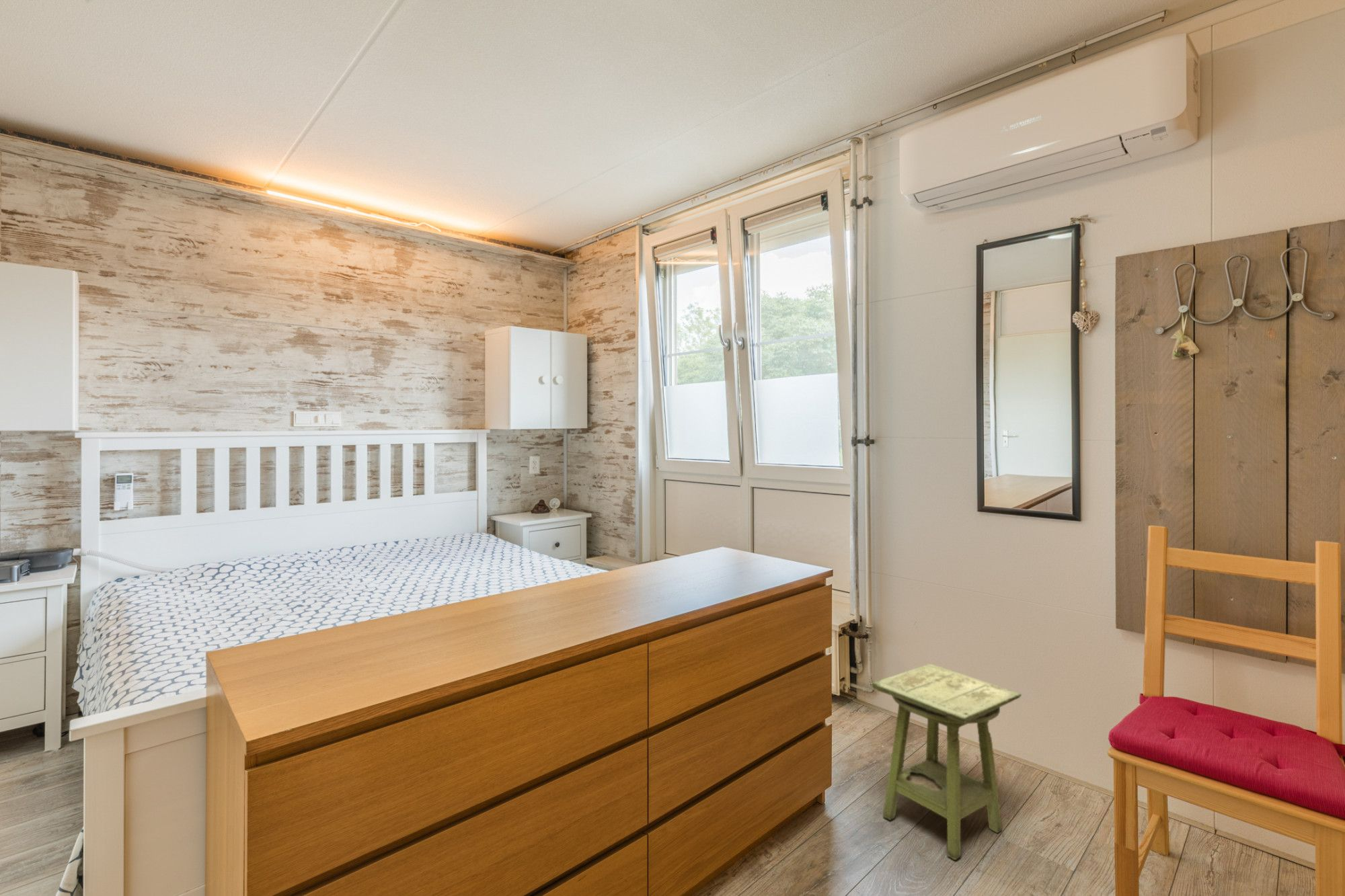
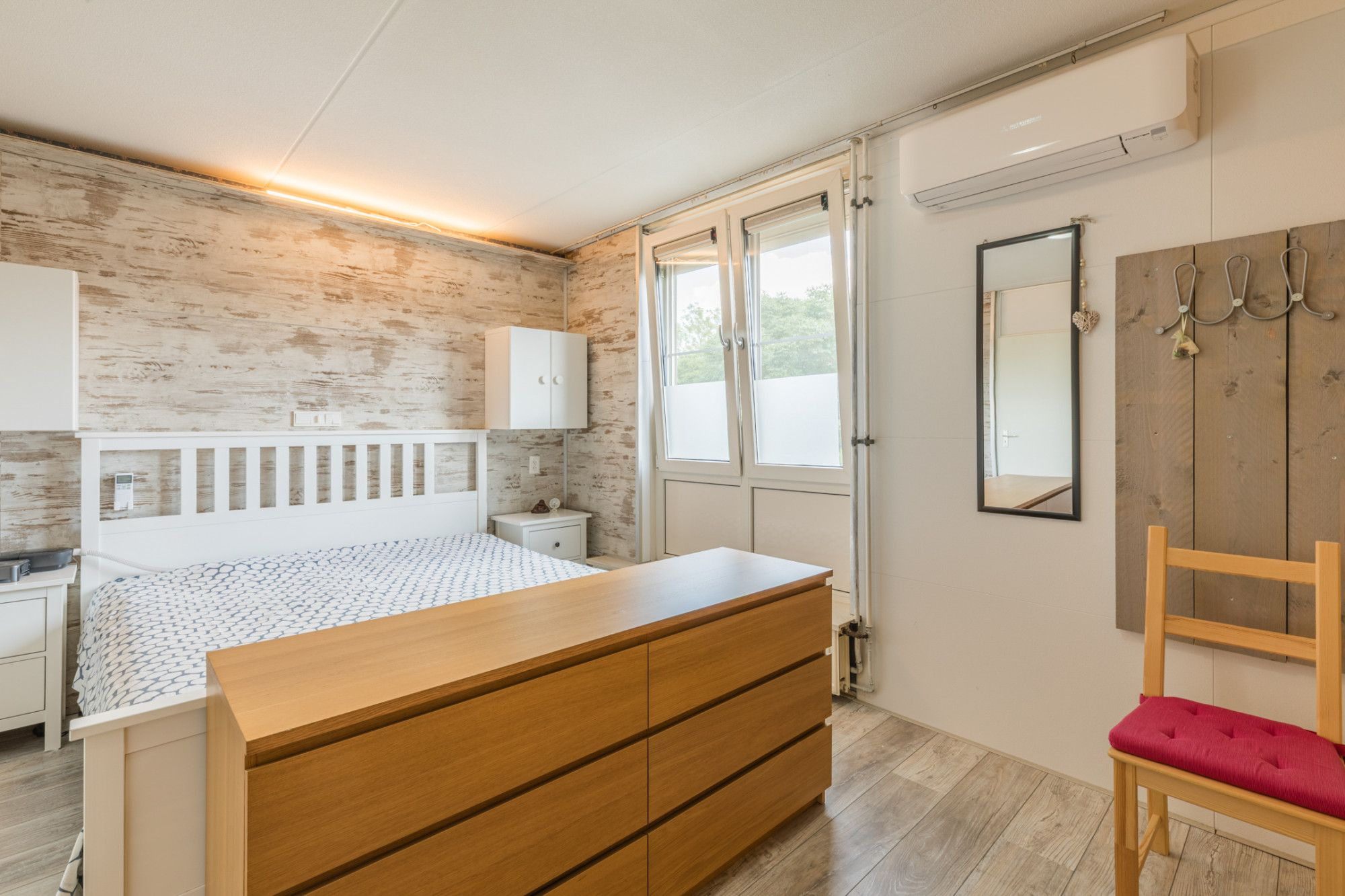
- side table (947, 756)
